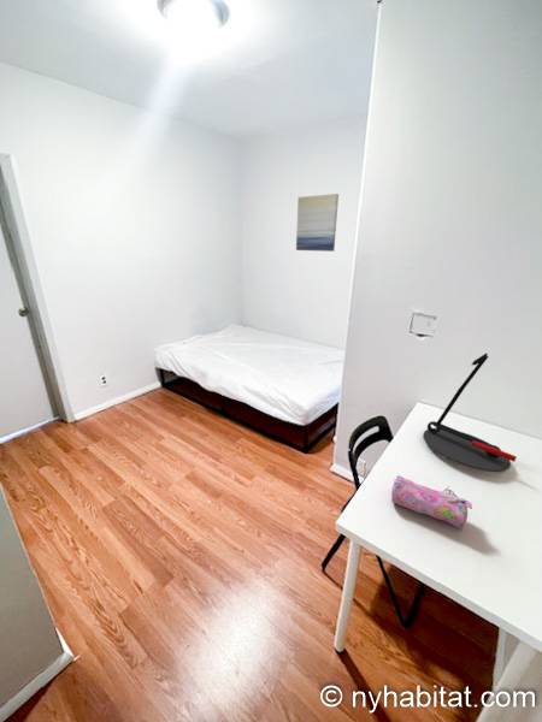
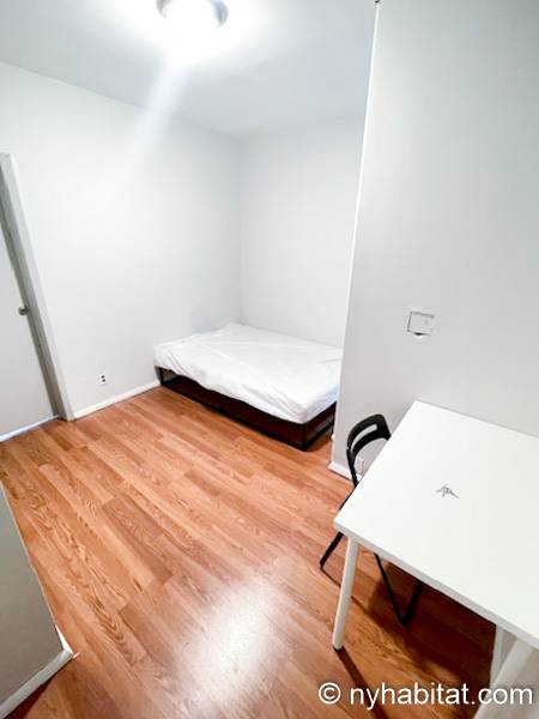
- desk lamp (459, 395)
- pencil case (428, 499)
- wall art (316, 224)
